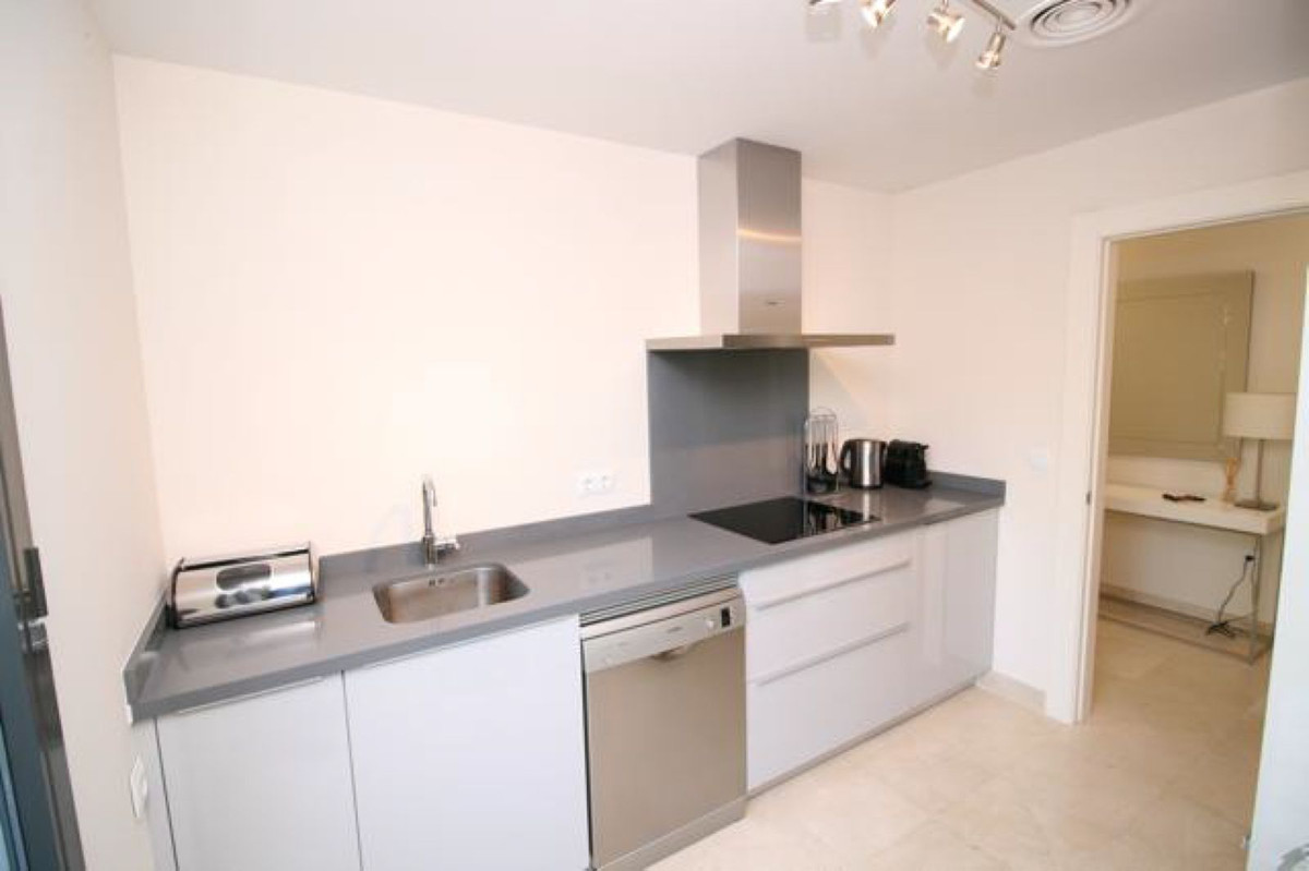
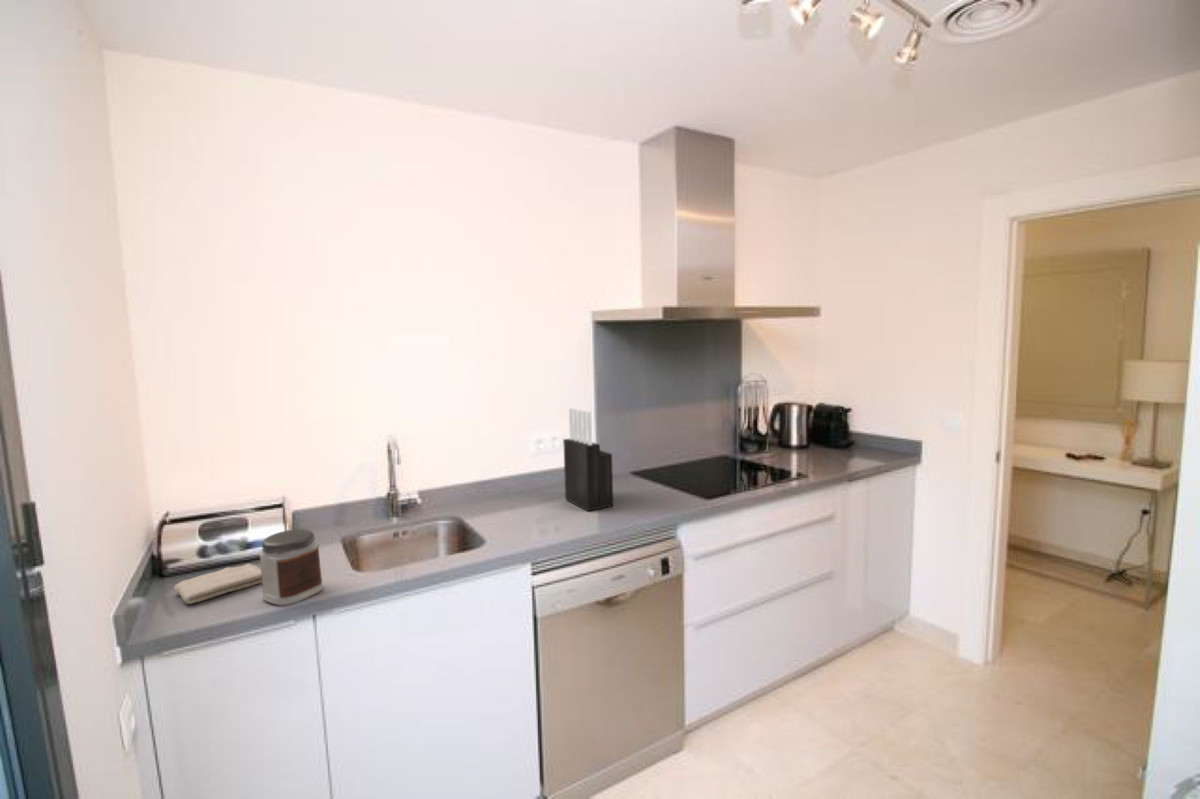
+ knife block (590, 456)
+ jar (290, 564)
+ washcloth (221, 581)
